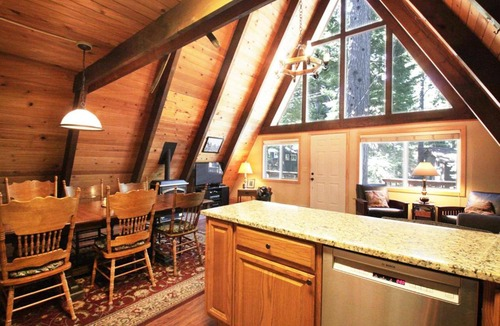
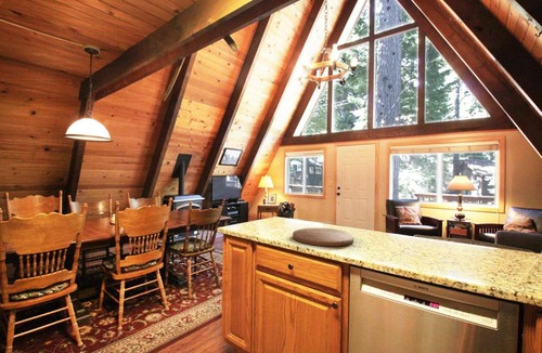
+ cutting board (322, 236)
